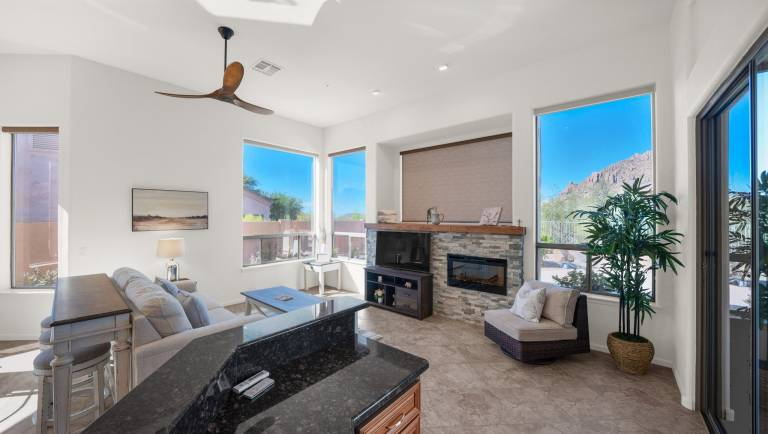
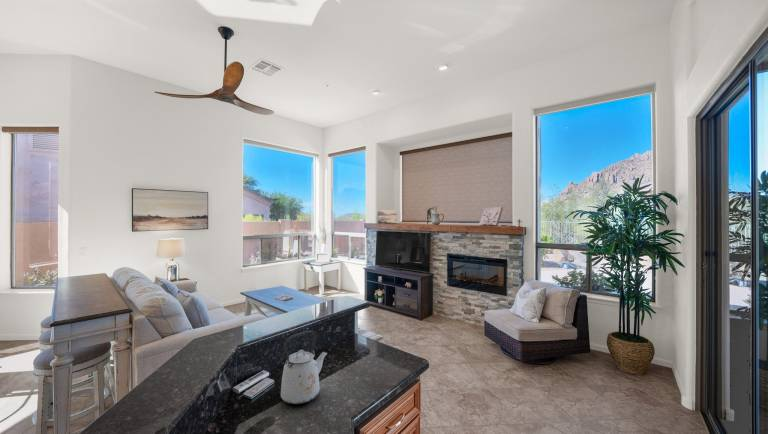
+ kettle (306, 362)
